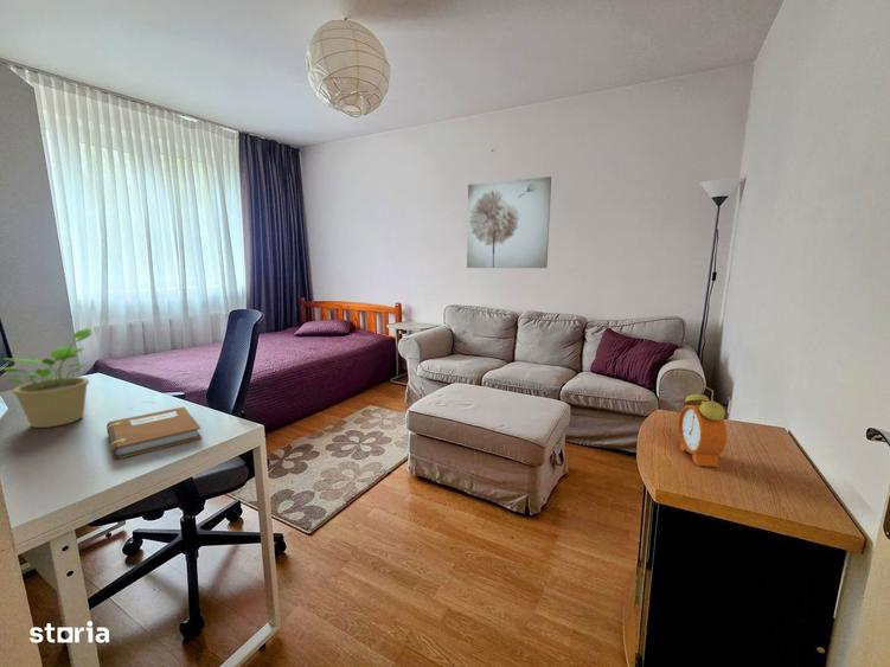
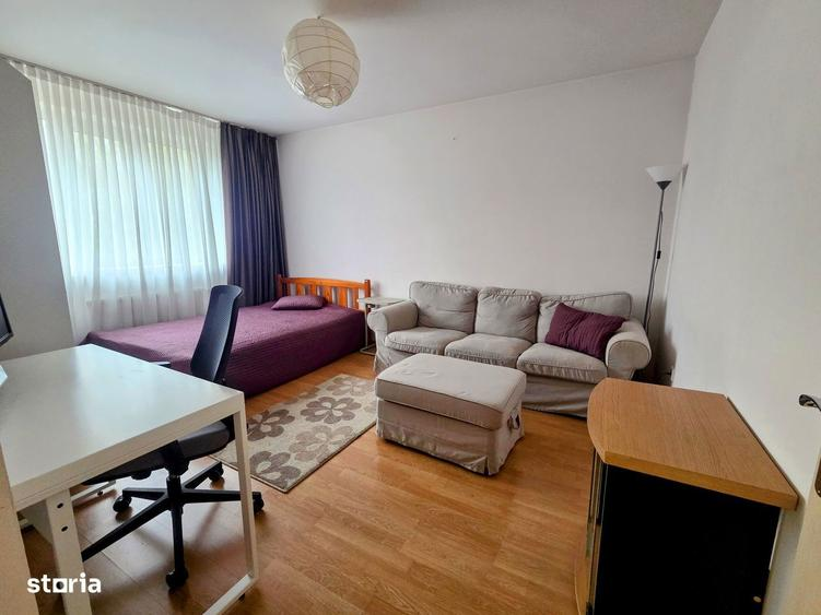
- alarm clock (702, 422)
- wall art (506, 225)
- notebook (152, 429)
- potted plant (49, 378)
